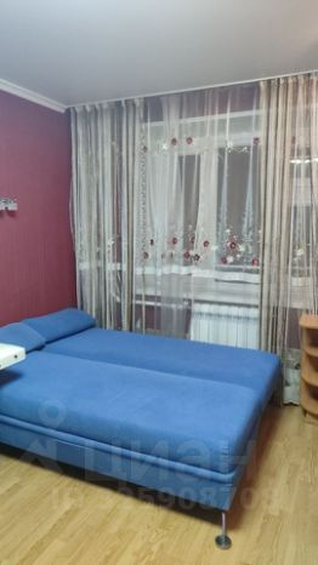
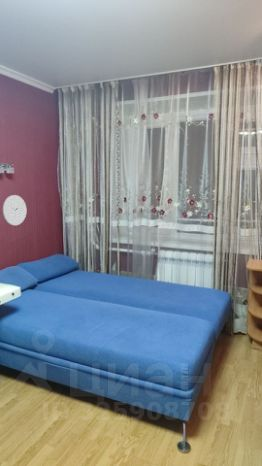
+ wall clock (15, 210)
